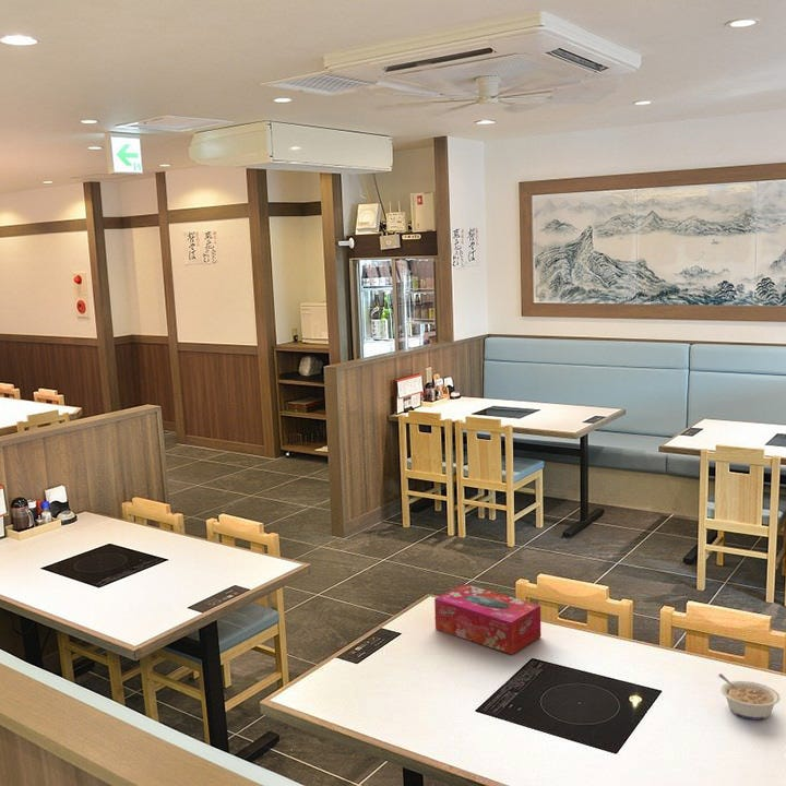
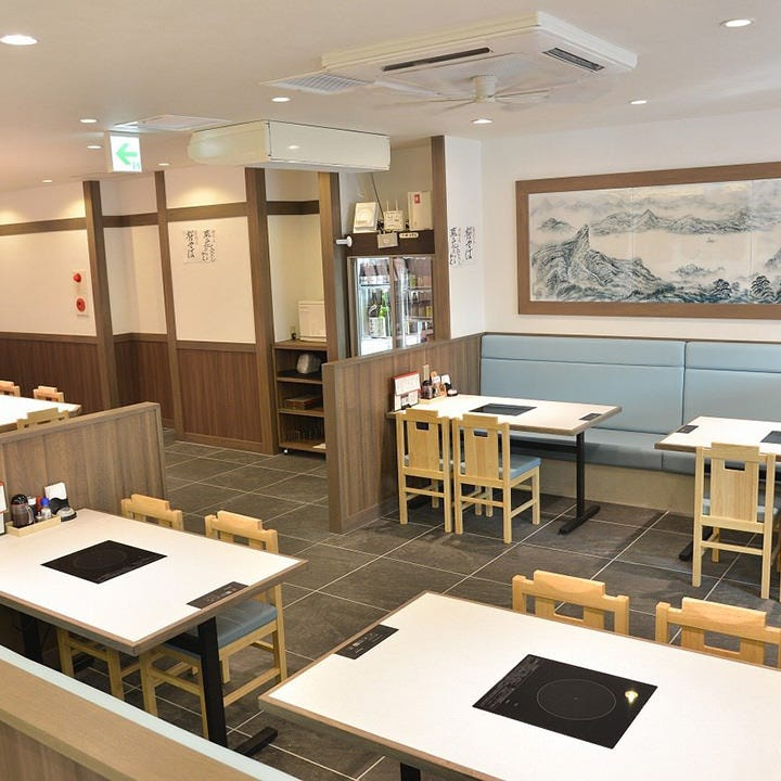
- legume (747, 699)
- tissue box (487, 617)
